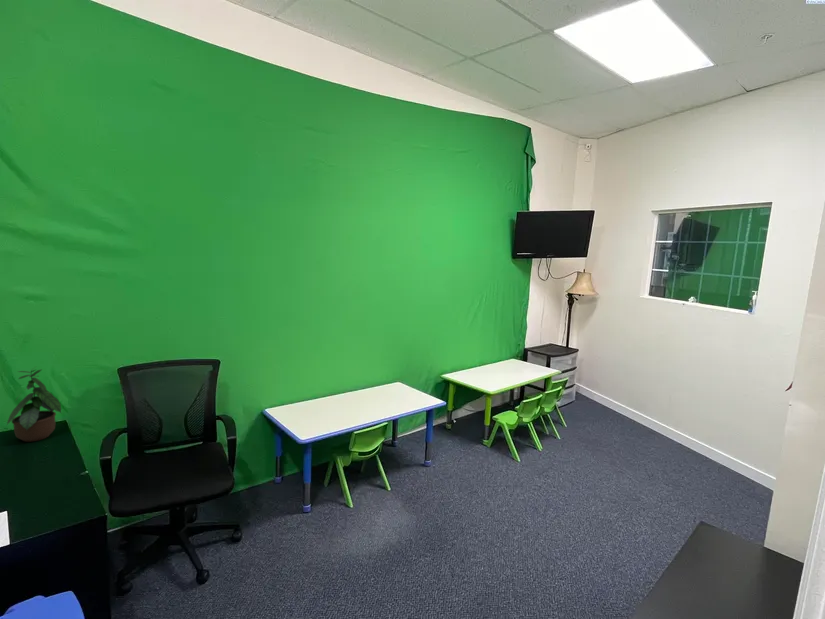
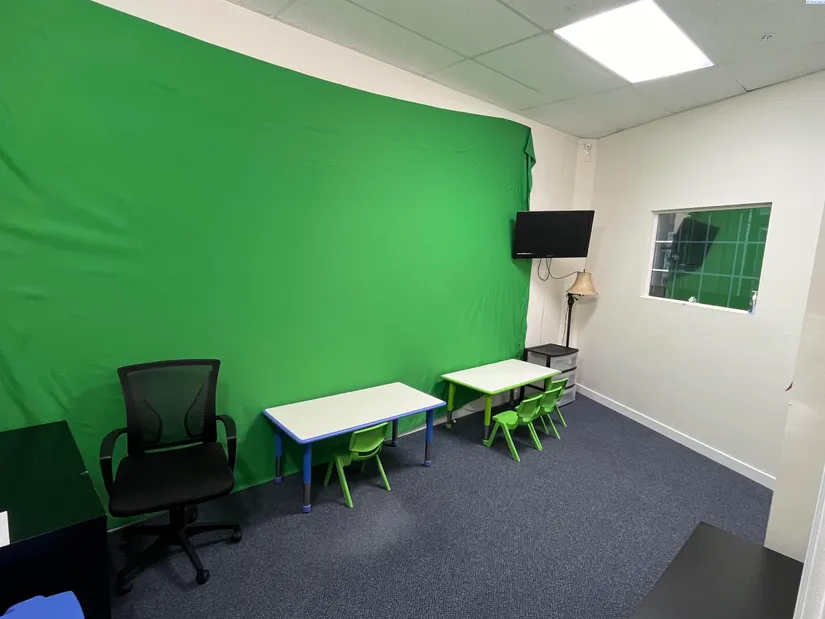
- potted plant (35, 402)
